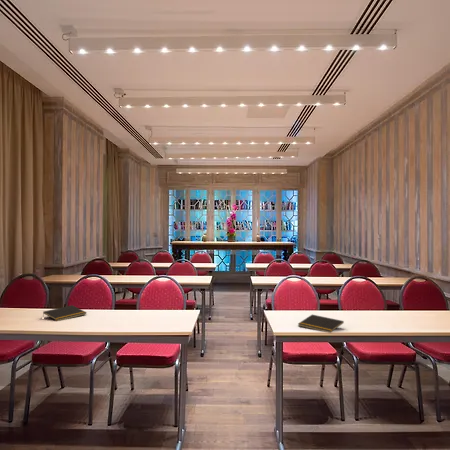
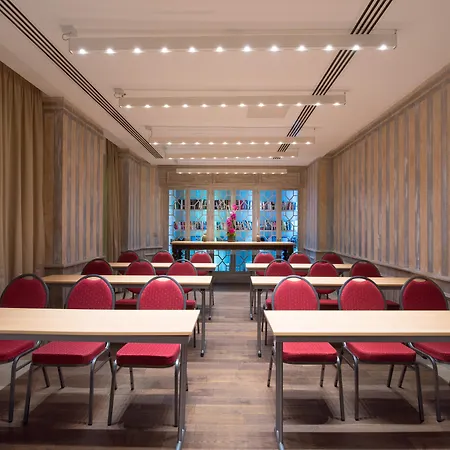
- notepad (65, 312)
- notepad (320, 323)
